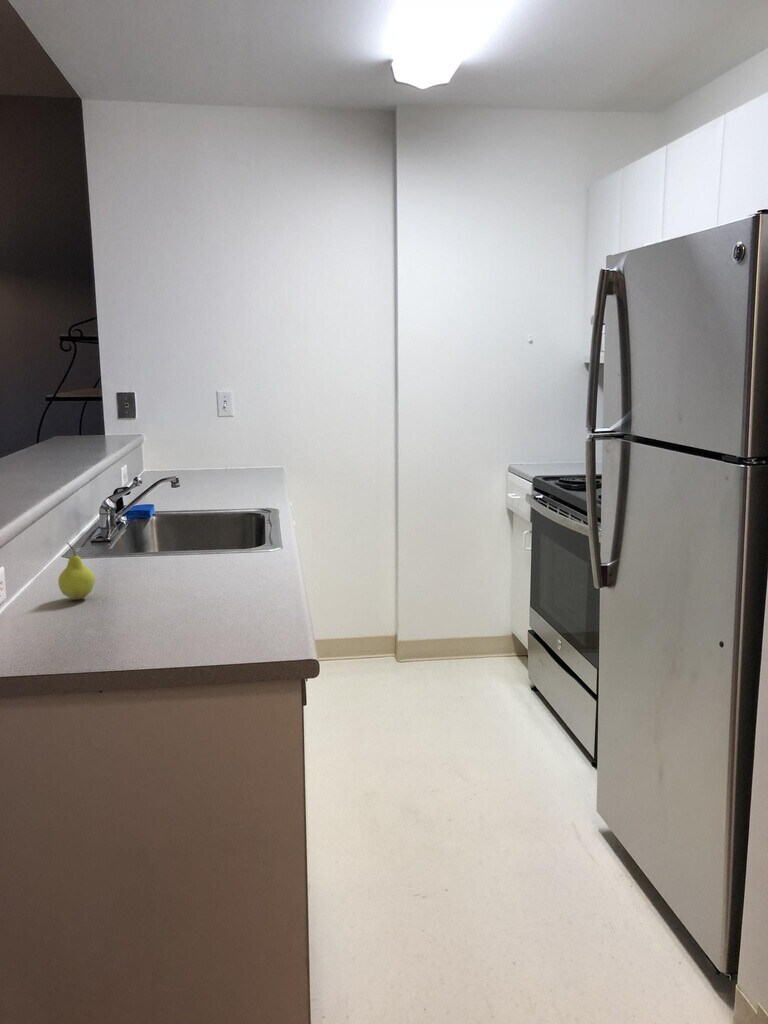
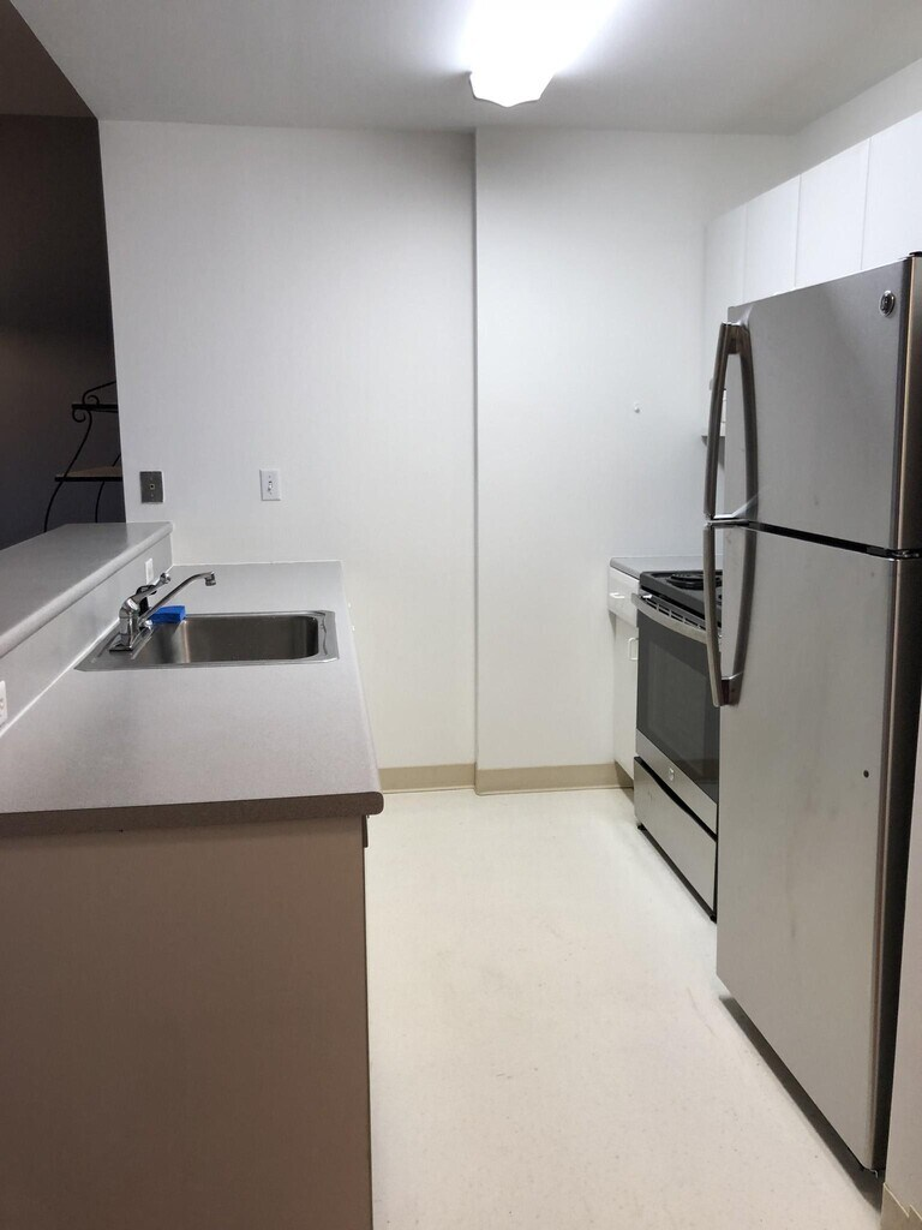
- fruit (76, 569)
